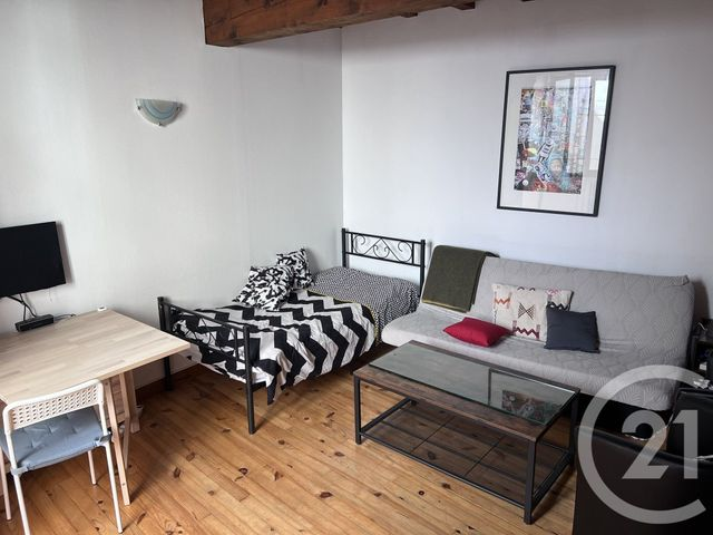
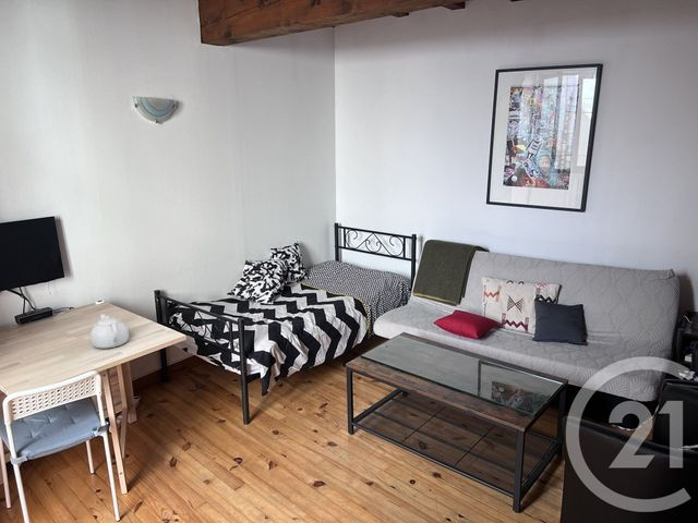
+ teapot (109, 329)
